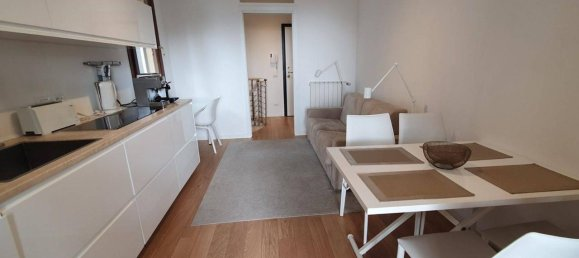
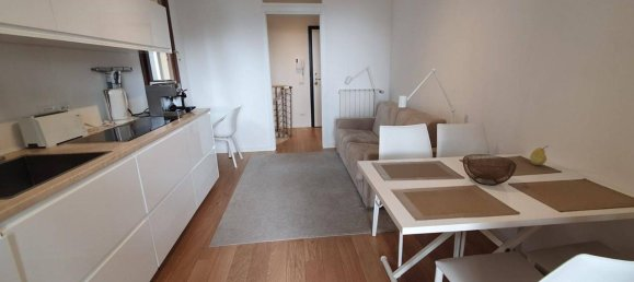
+ fruit (538, 154)
